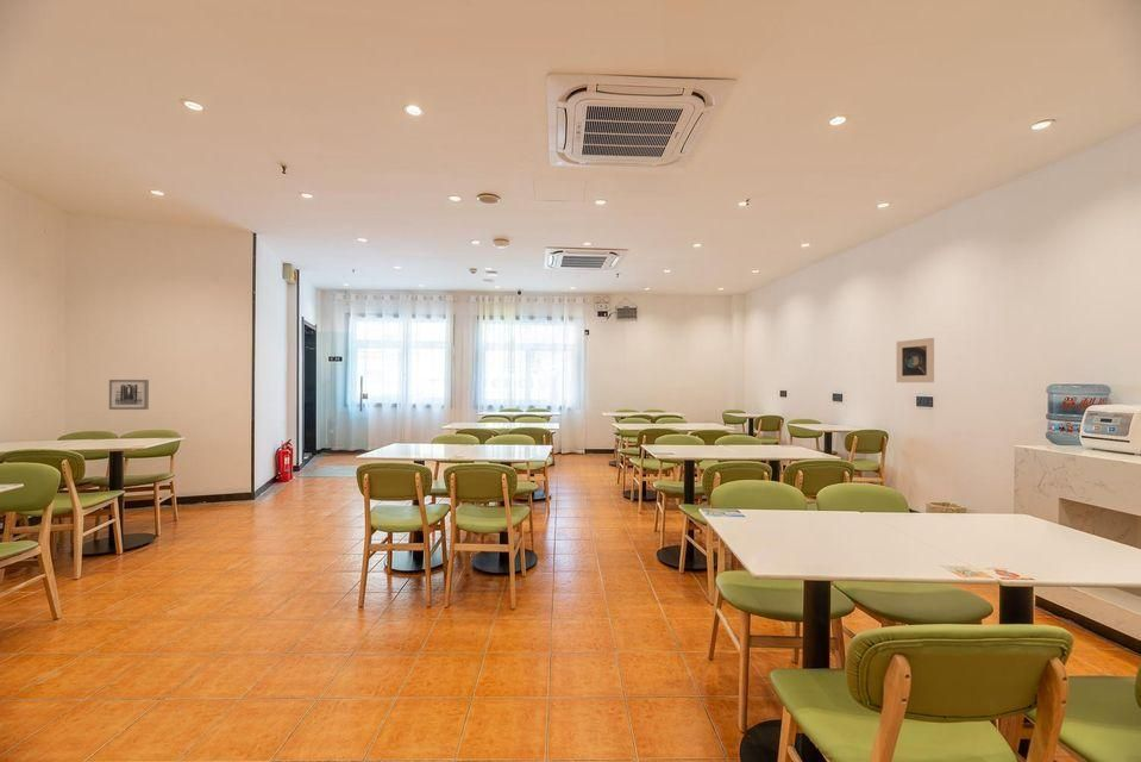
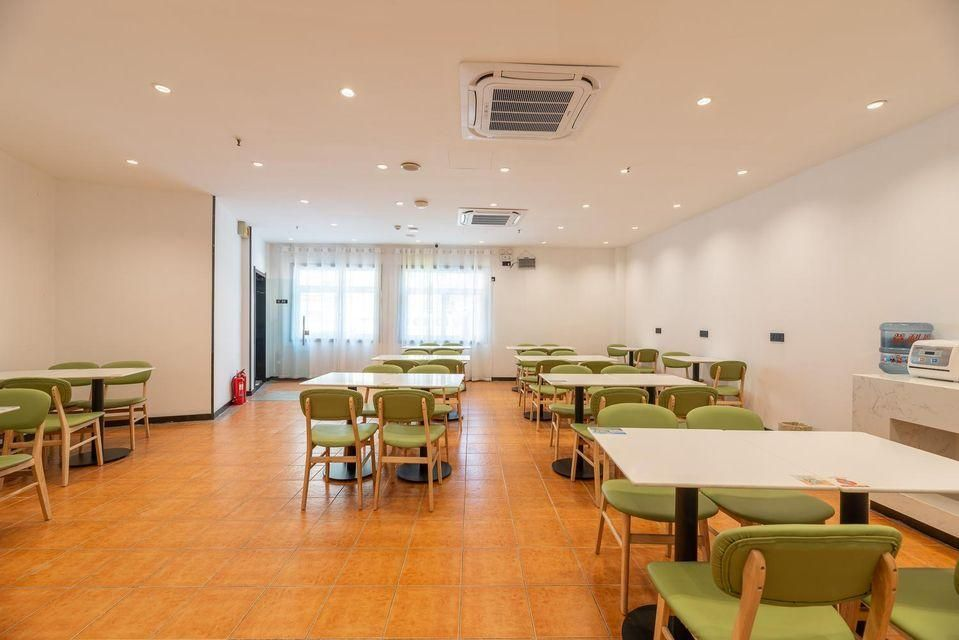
- wall art (128, 394)
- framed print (914, 361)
